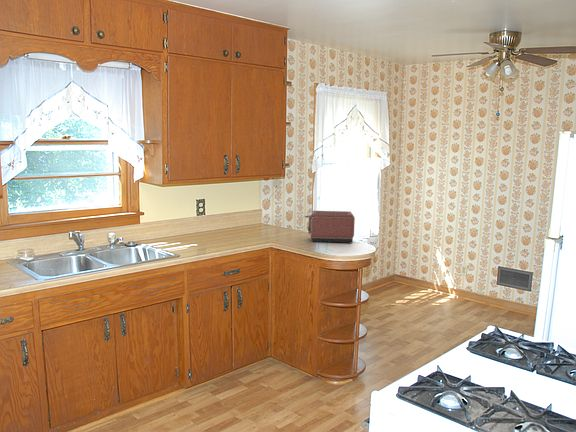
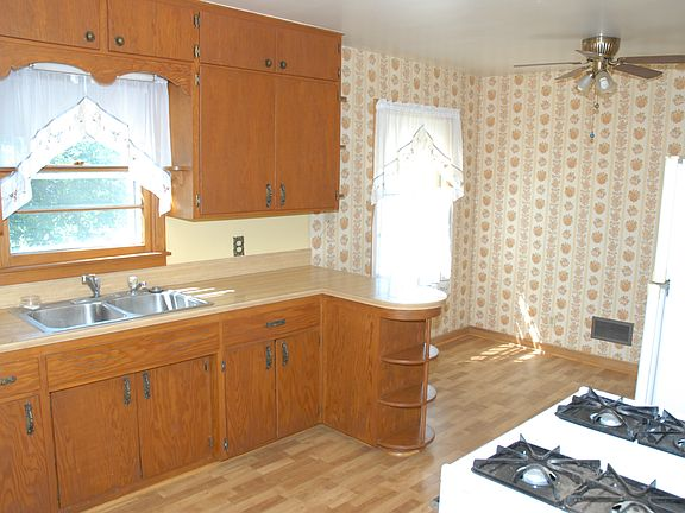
- toaster (328, 226)
